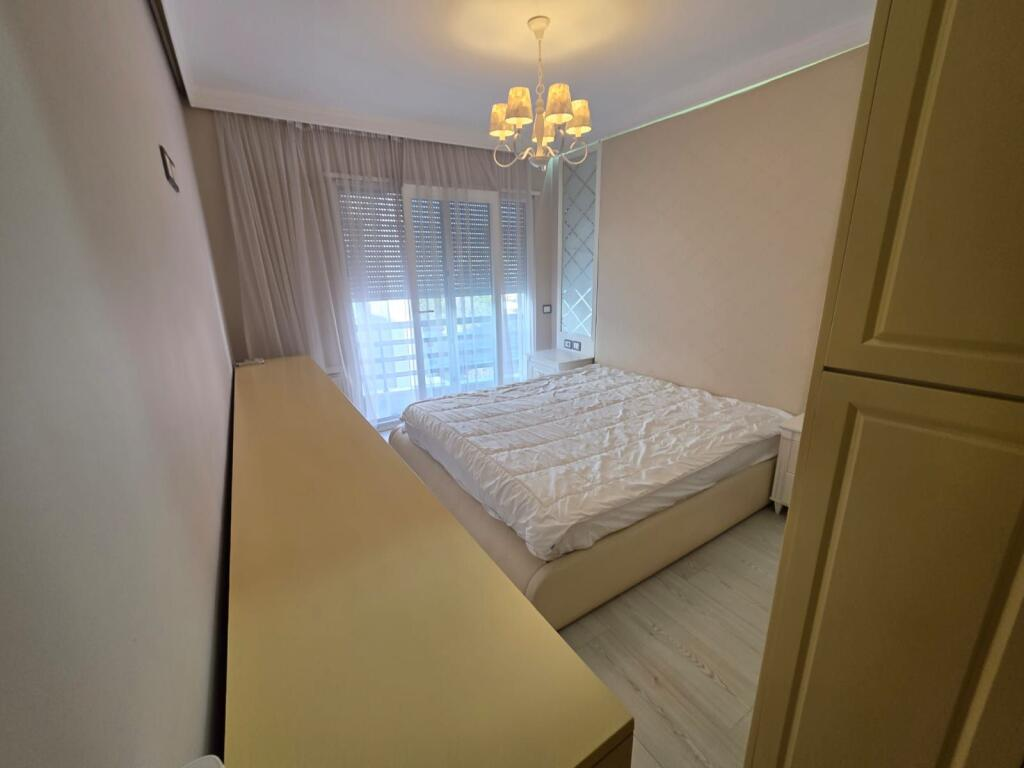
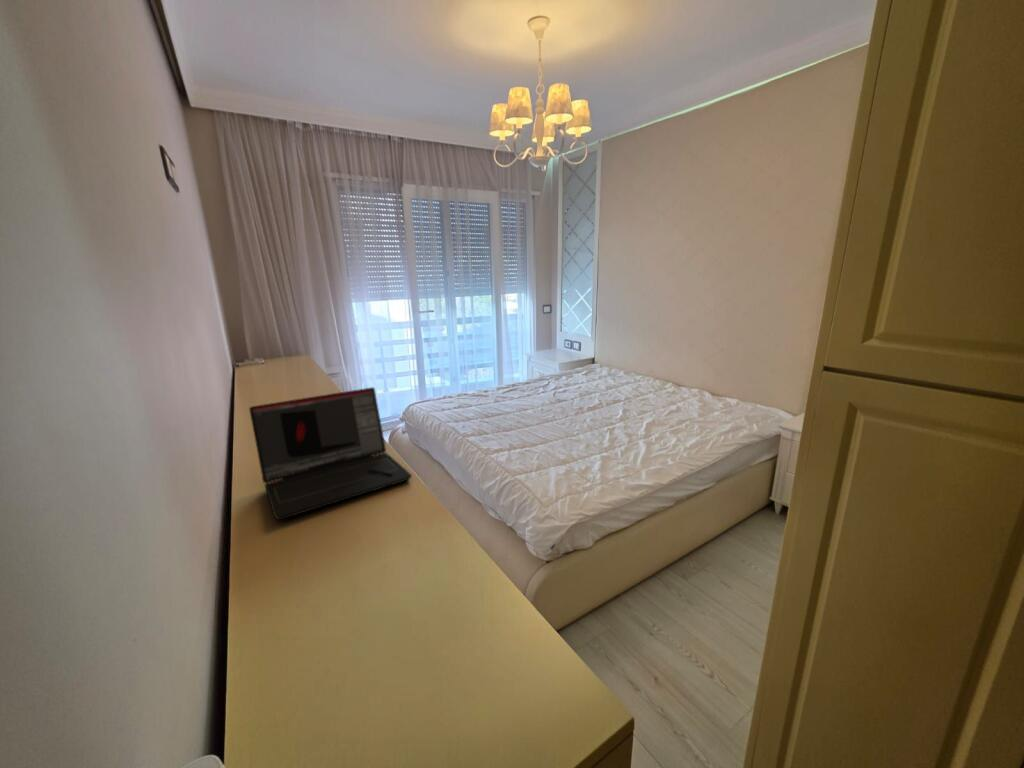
+ laptop (332, 444)
